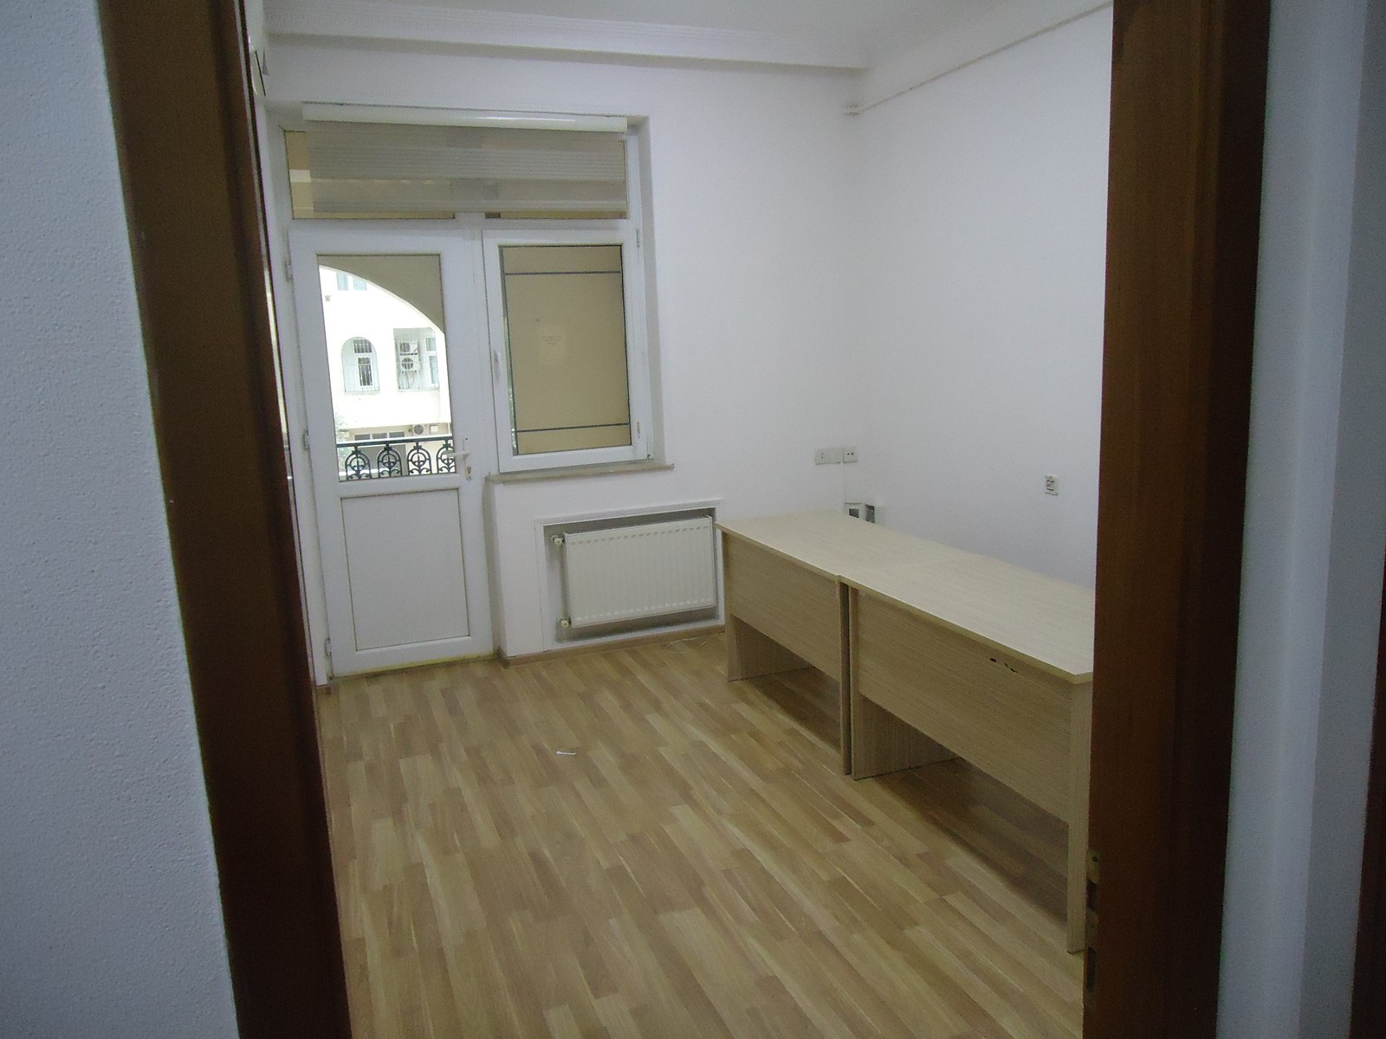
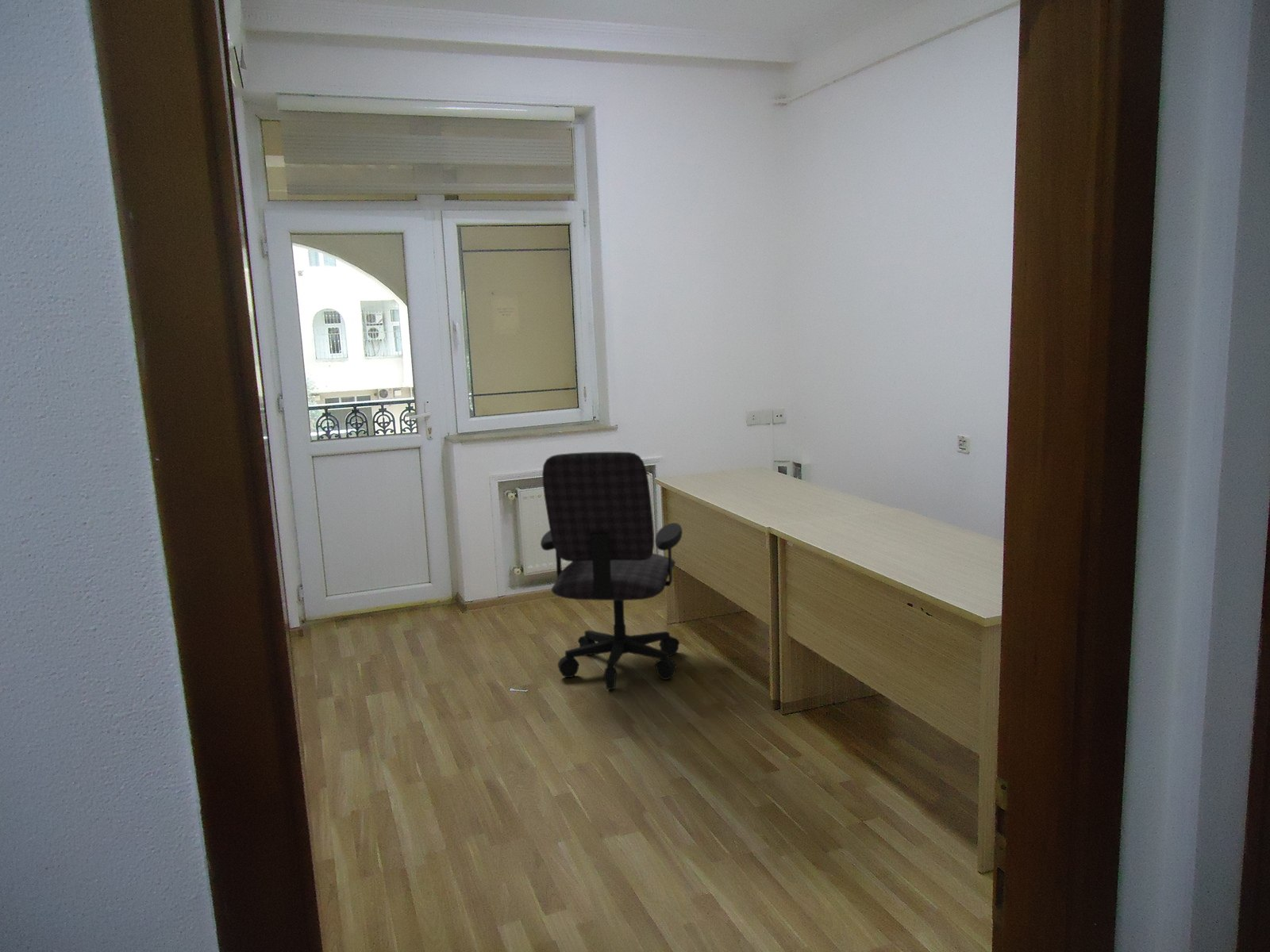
+ office chair (612, 559)
